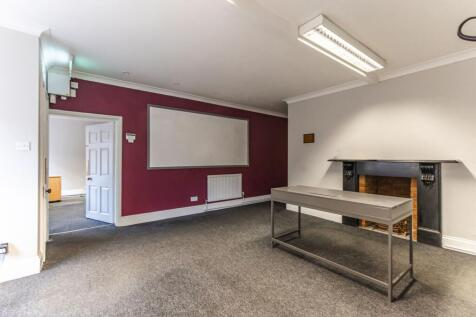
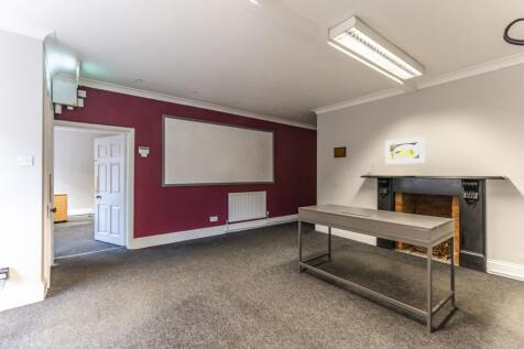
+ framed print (404, 151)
